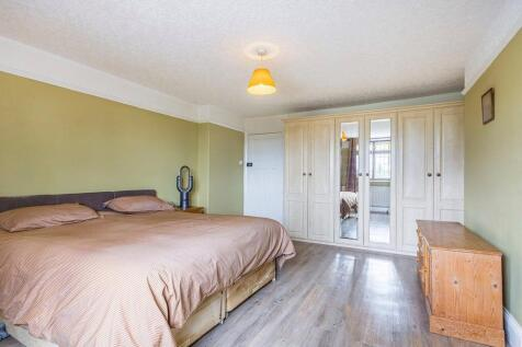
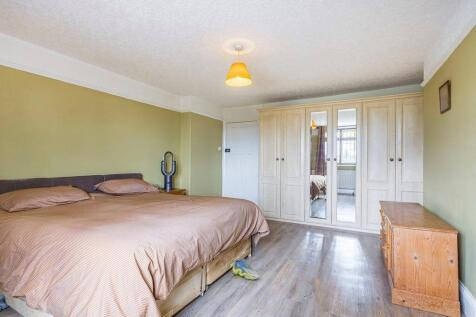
+ sneaker (245, 268)
